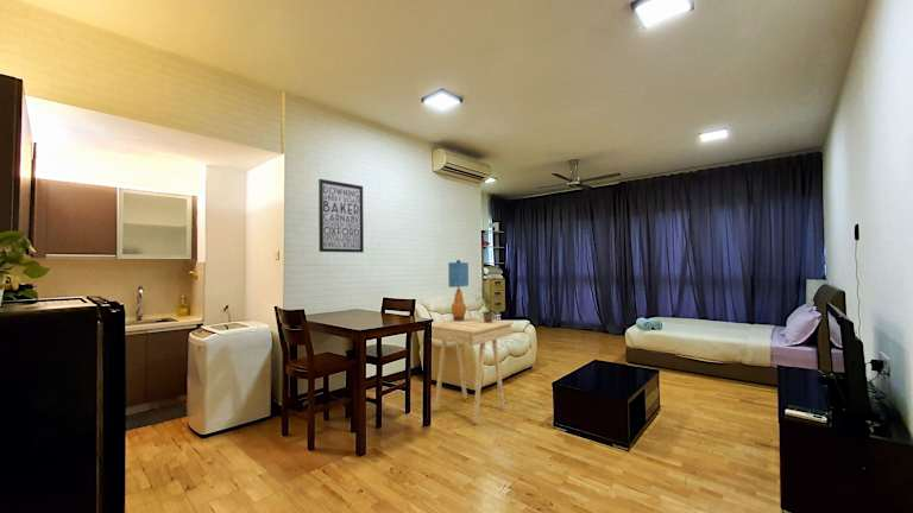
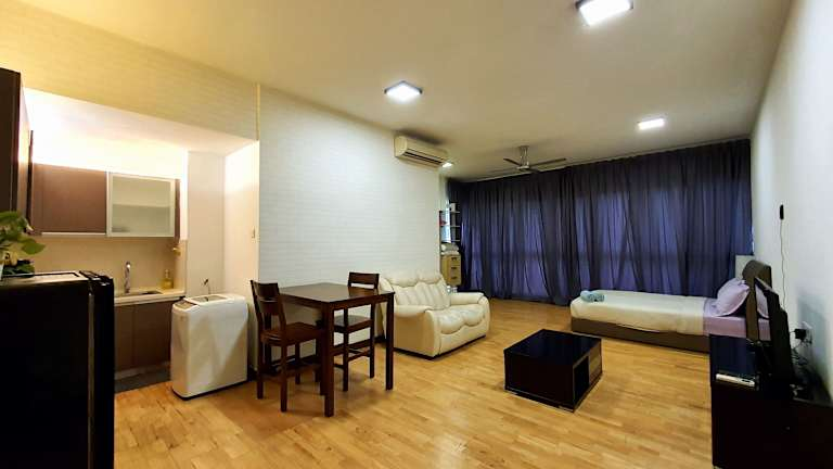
- table lamp (459, 290)
- wall art (341, 217)
- potted plant (490, 302)
- side table (462, 366)
